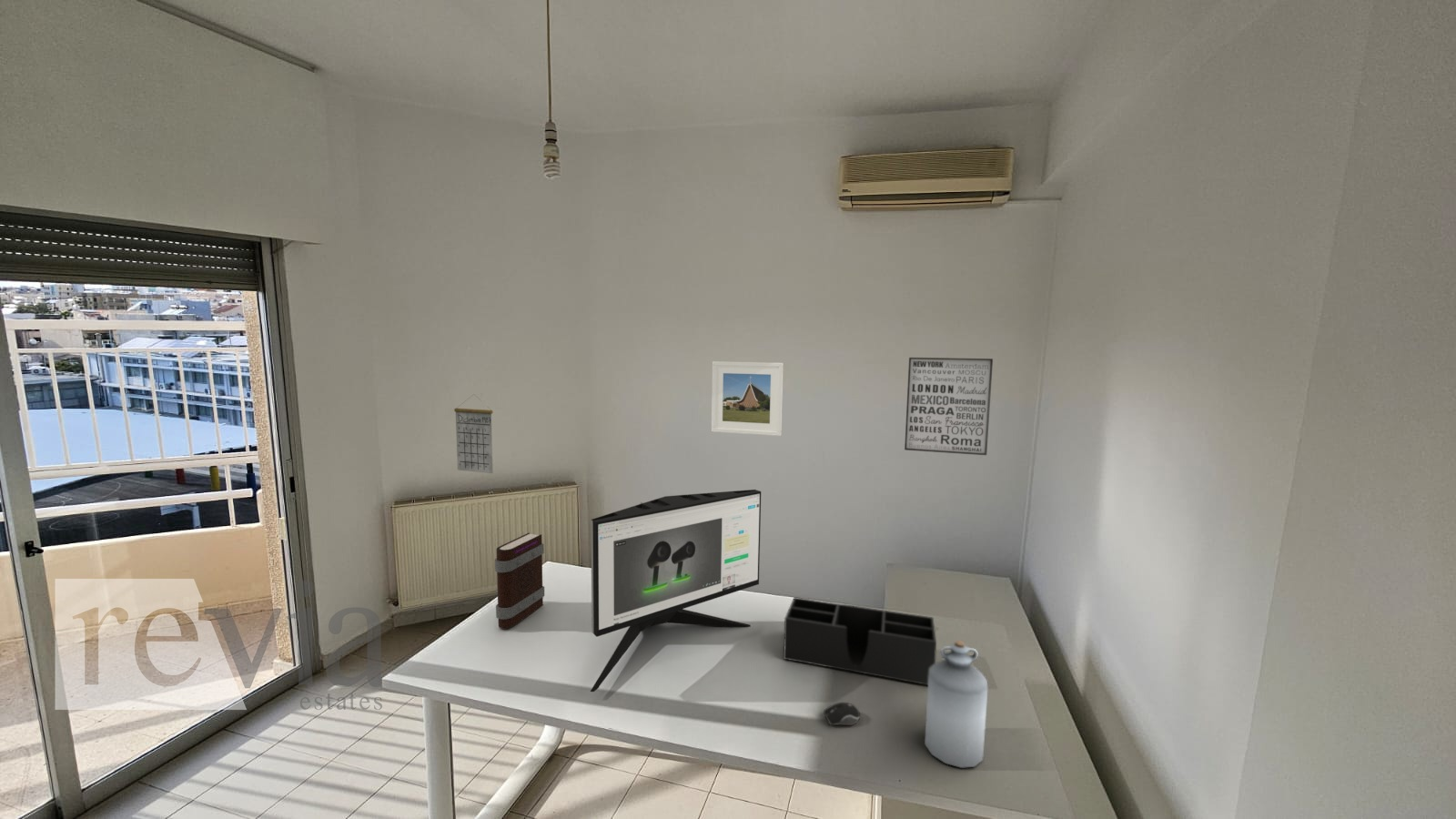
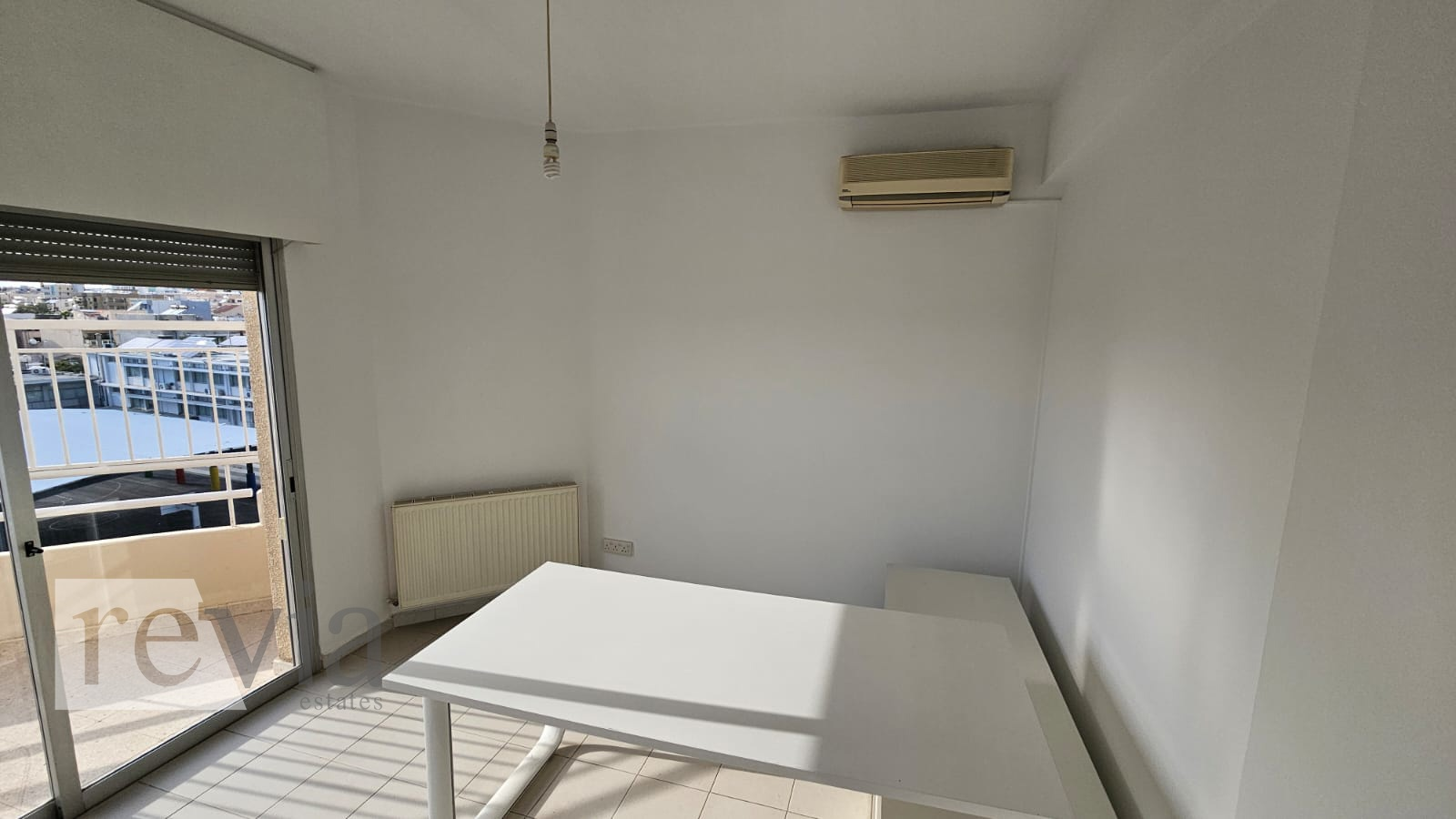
- computer mouse (842, 712)
- bottle (956, 695)
- desk organizer (858, 638)
- computer monitor (662, 568)
- calendar (473, 433)
- wall art (946, 405)
- book (519, 579)
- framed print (746, 398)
